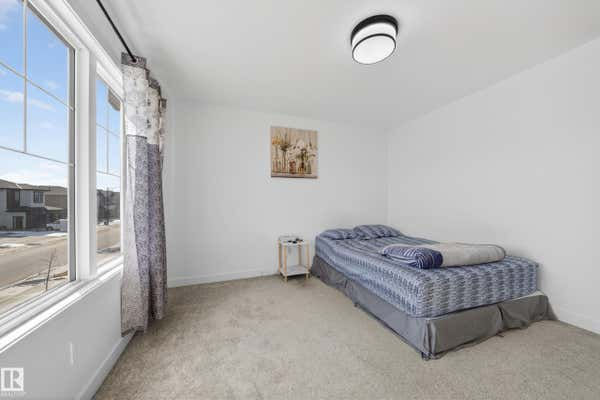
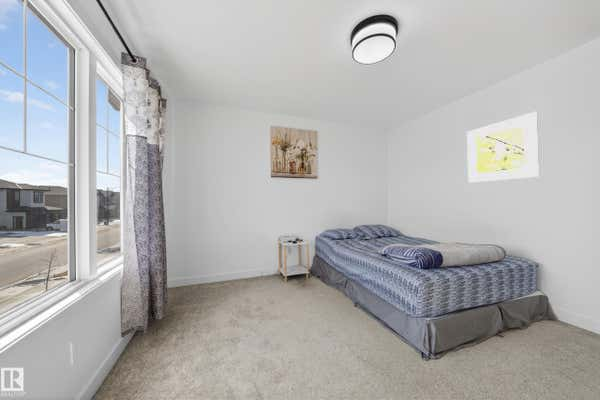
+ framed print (498, 151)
